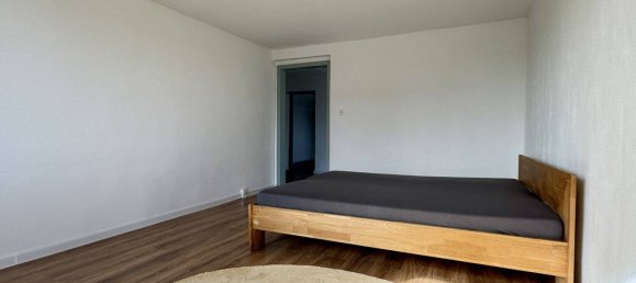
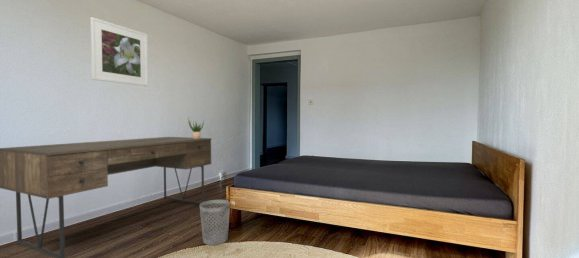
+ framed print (122, 54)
+ desk (126, 171)
+ wastebasket (215, 221)
+ potted plant (195, 127)
